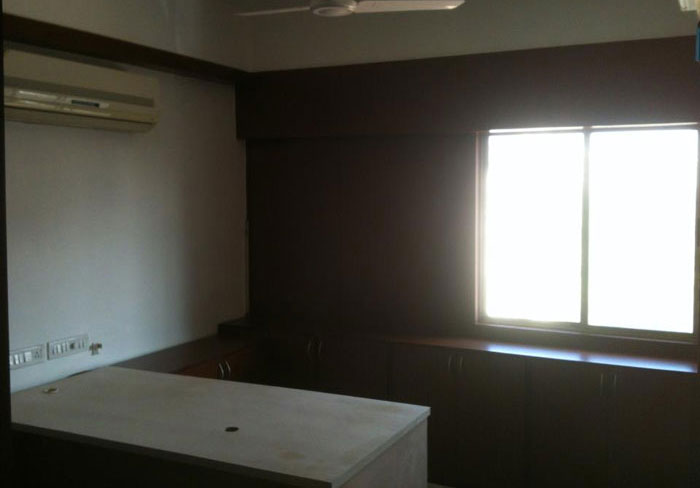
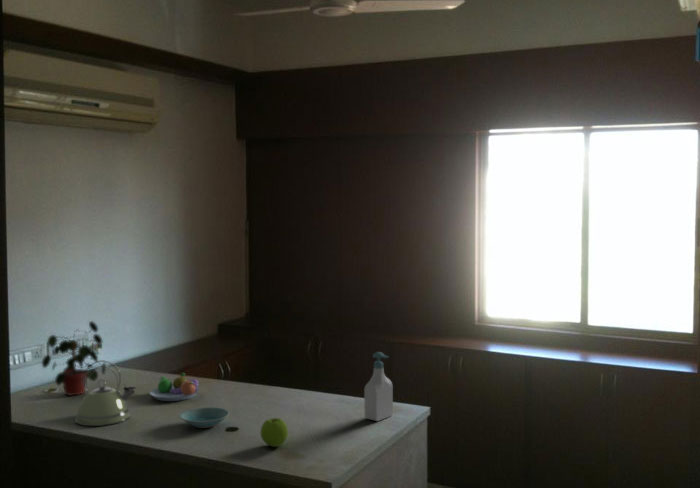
+ kettle (105, 389)
+ bowl (204, 419)
+ potted plant (78, 356)
+ fruit bowl (174, 385)
+ apple (274, 432)
+ soap bottle (380, 385)
